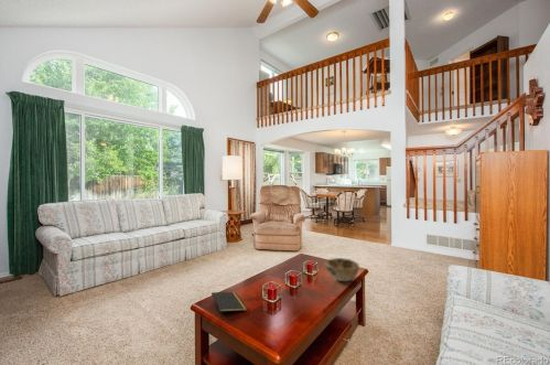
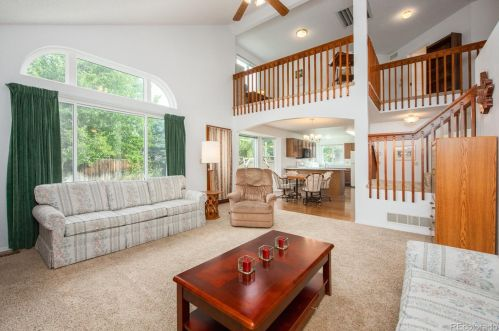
- notepad (228, 301)
- decorative bowl (342, 270)
